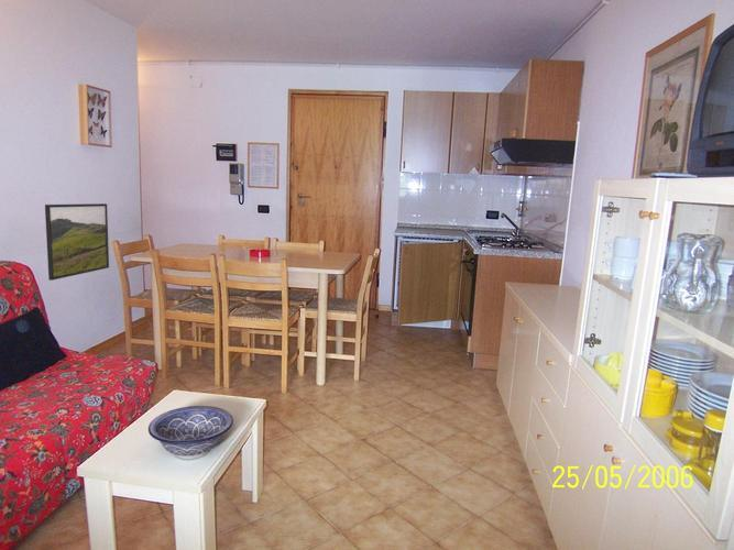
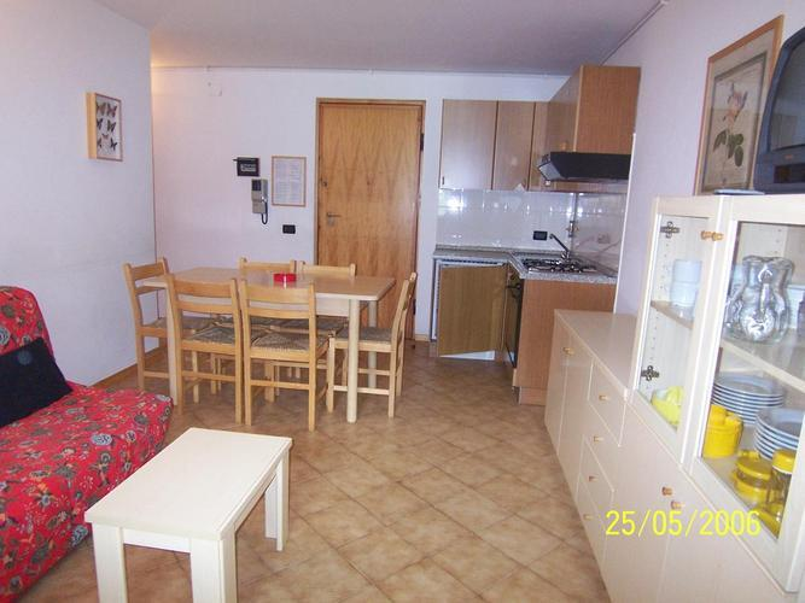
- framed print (79, 239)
- decorative bowl (191, 436)
